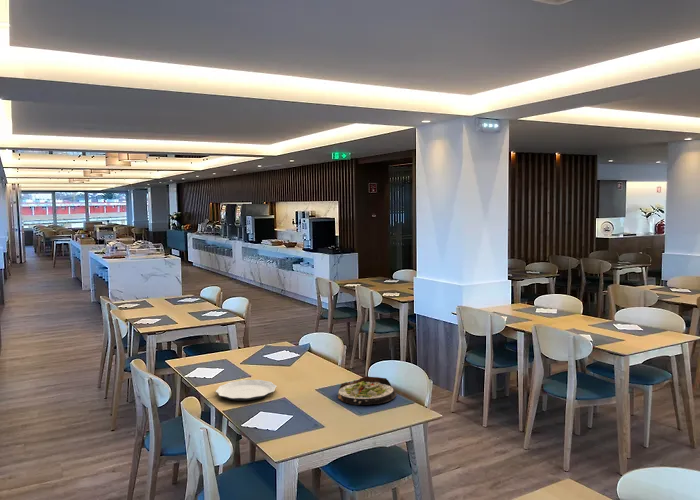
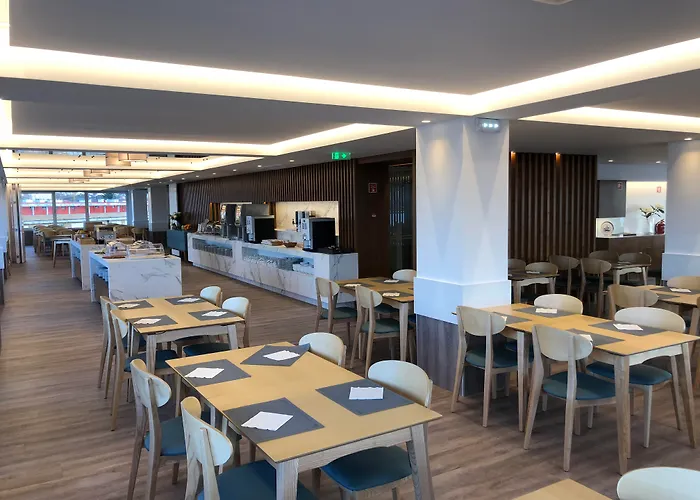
- plate (246, 390)
- salad plate (366, 390)
